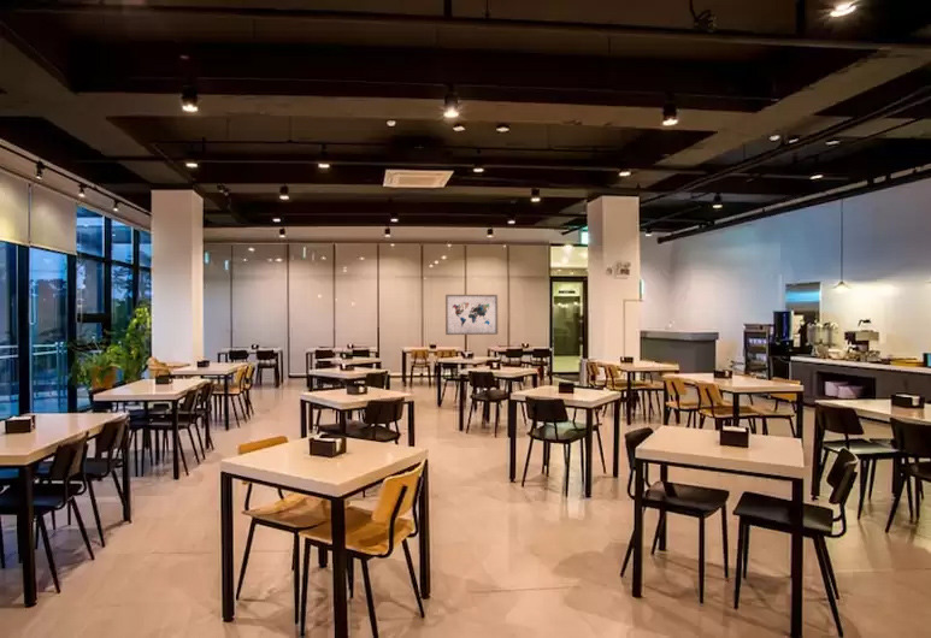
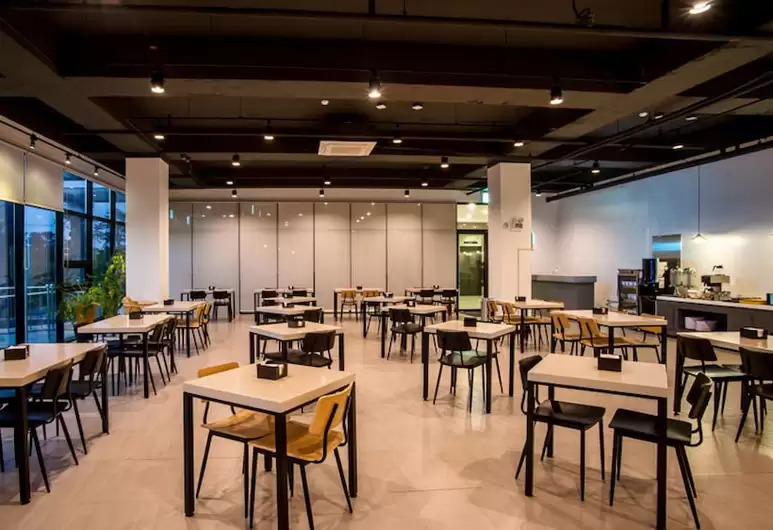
- wall art (471, 314)
